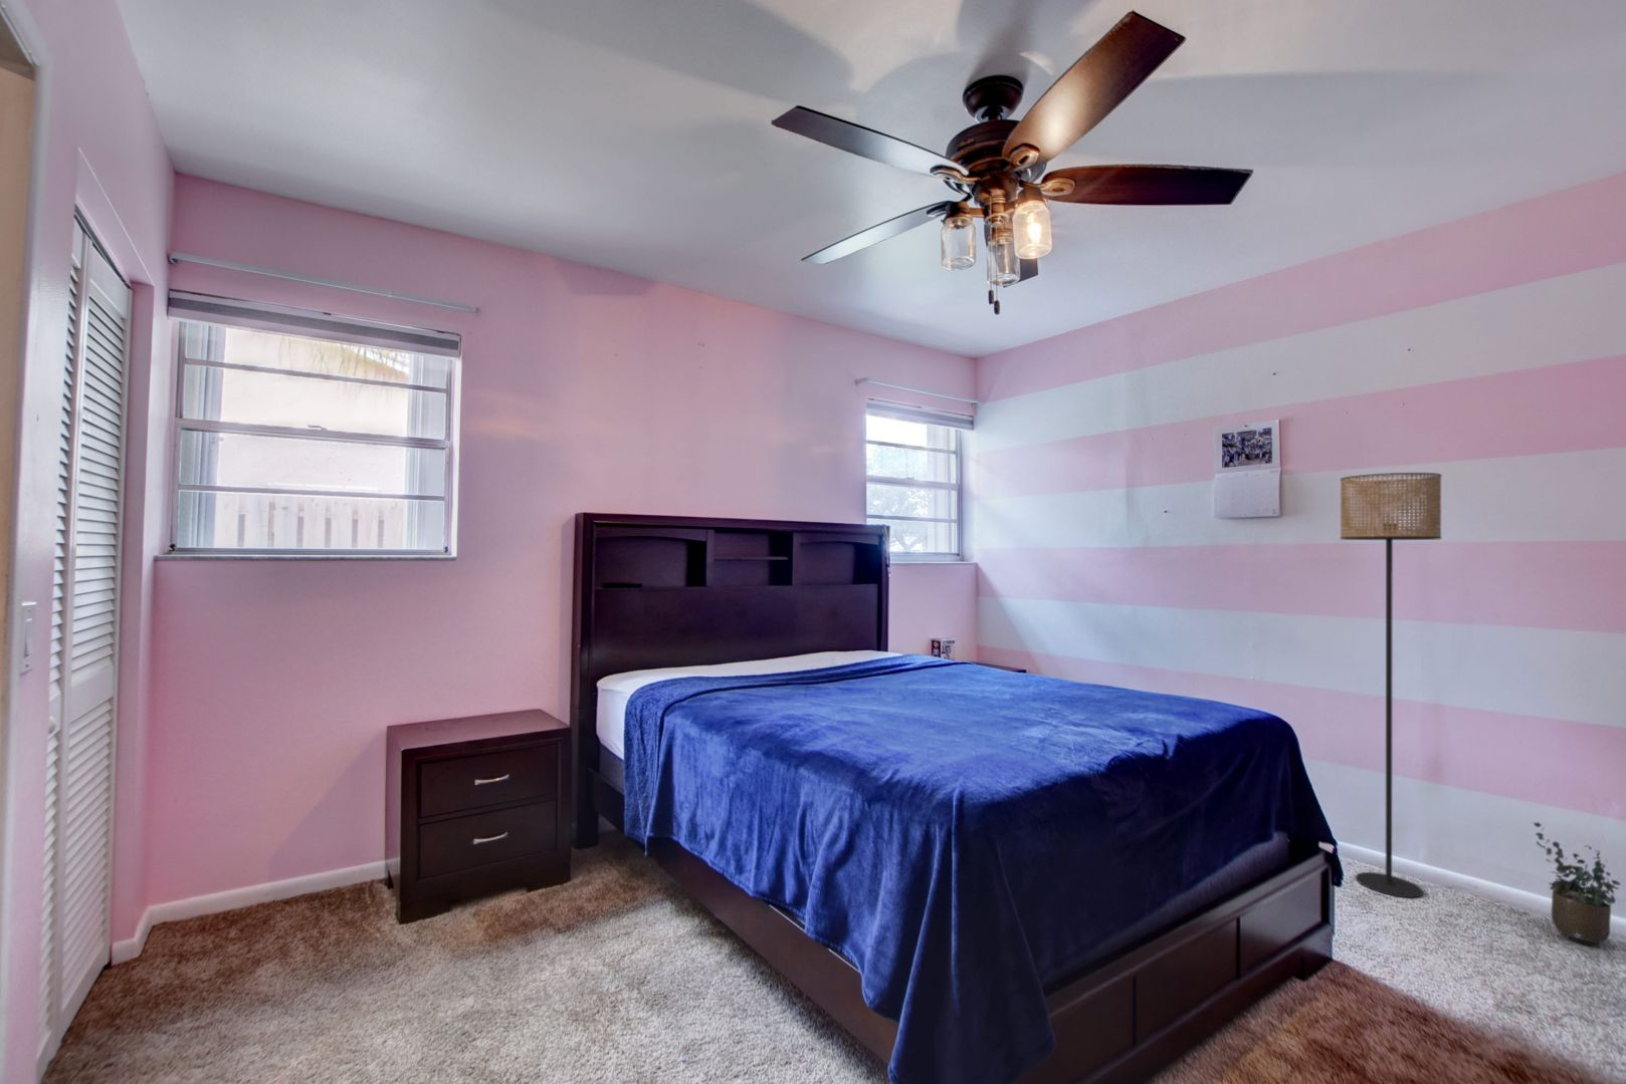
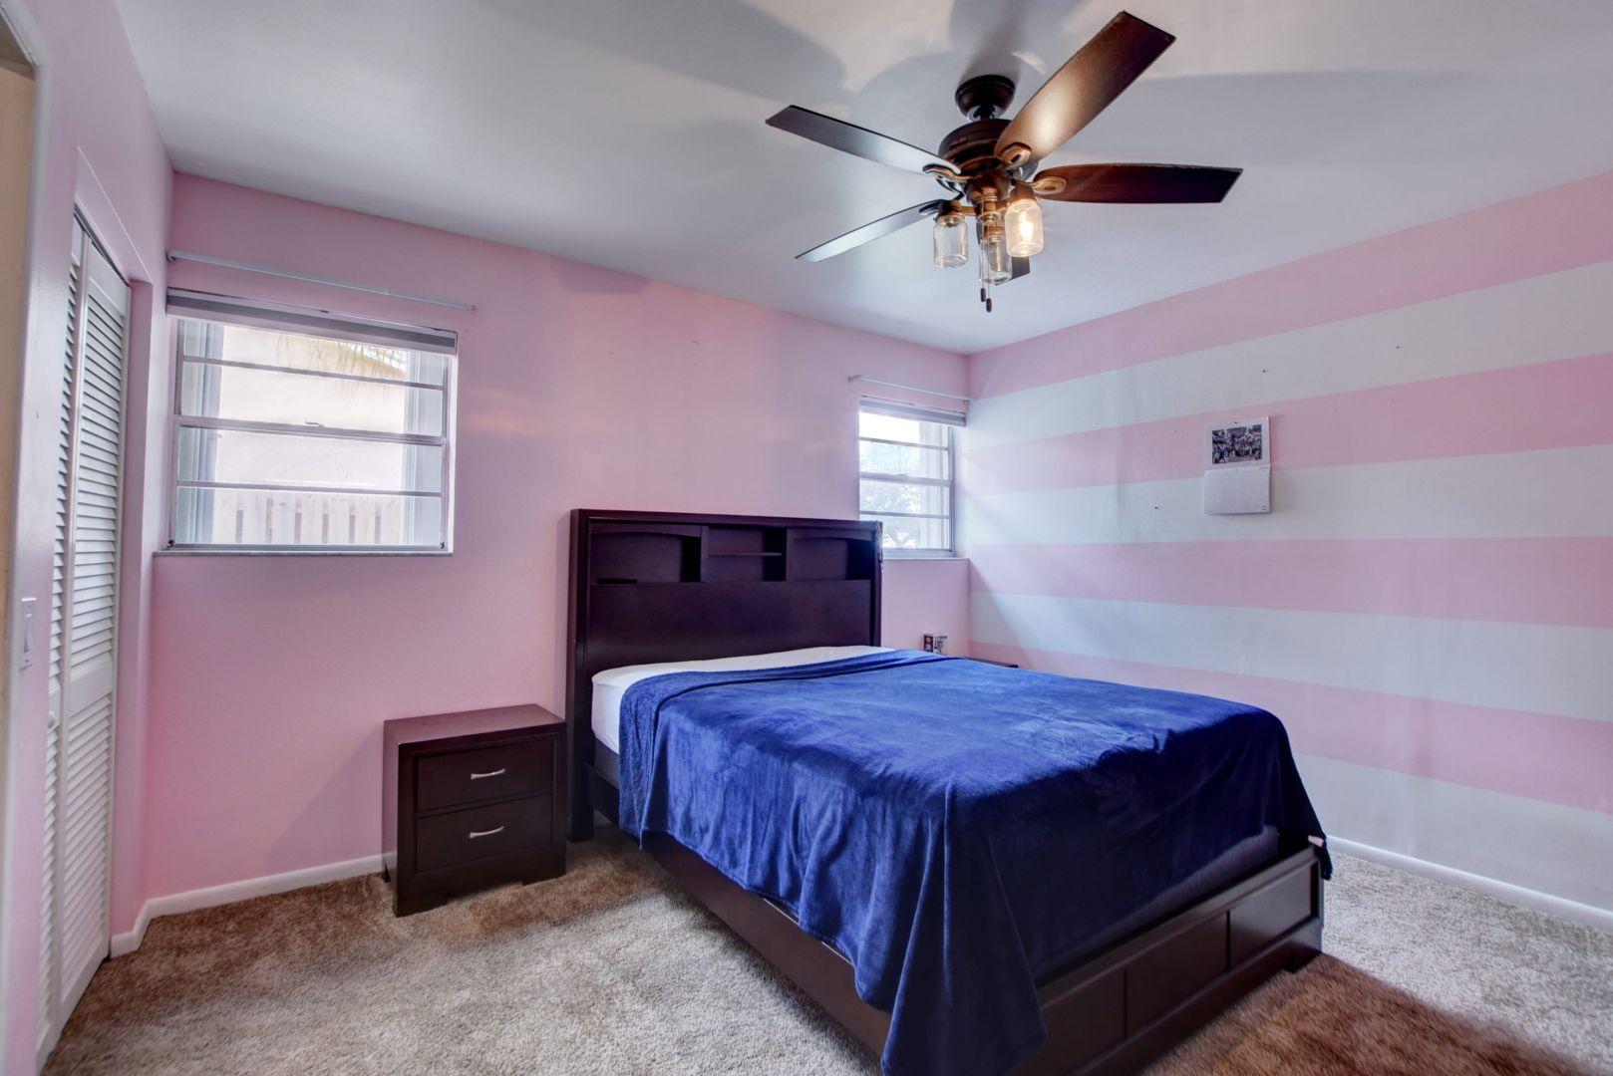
- floor lamp (1389, 680)
- potted plant (1576, 884)
